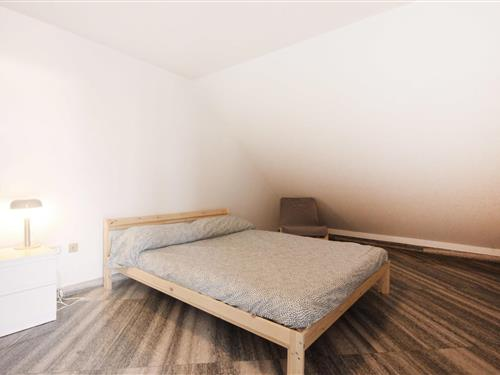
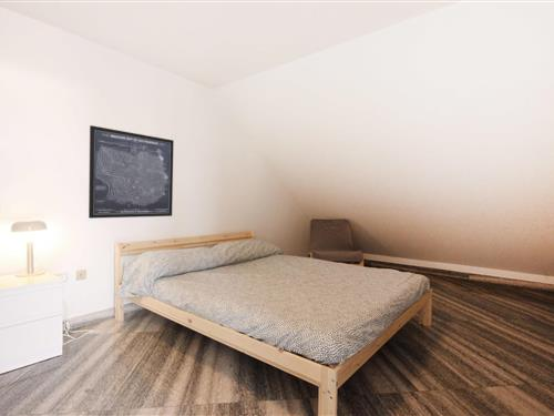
+ wall art (135, 175)
